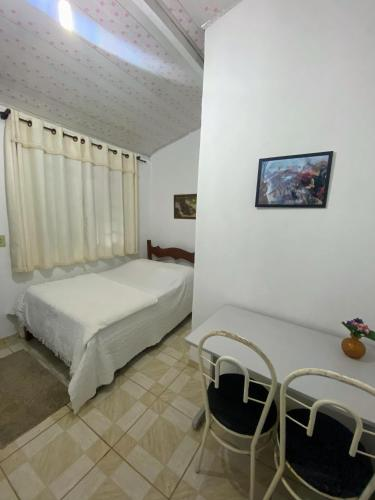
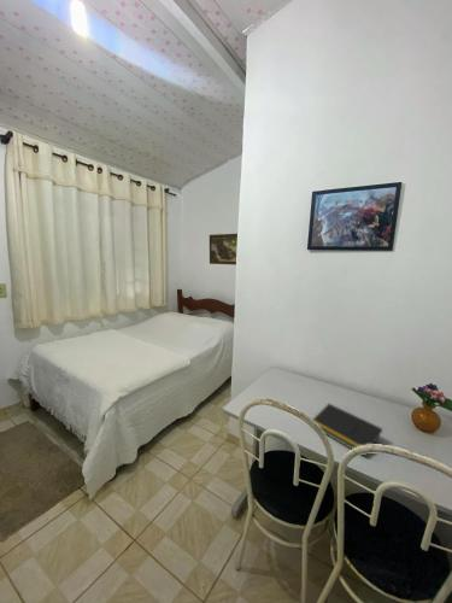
+ notepad (345, 426)
